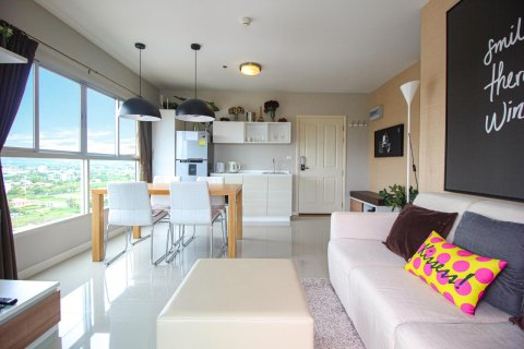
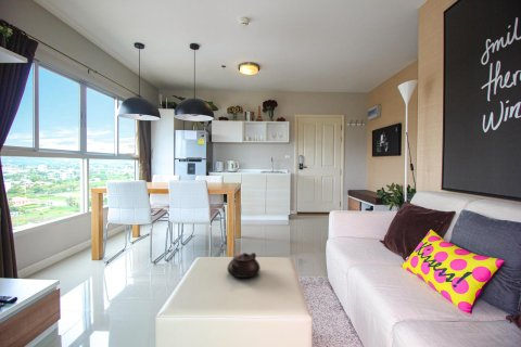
+ teapot (244, 262)
